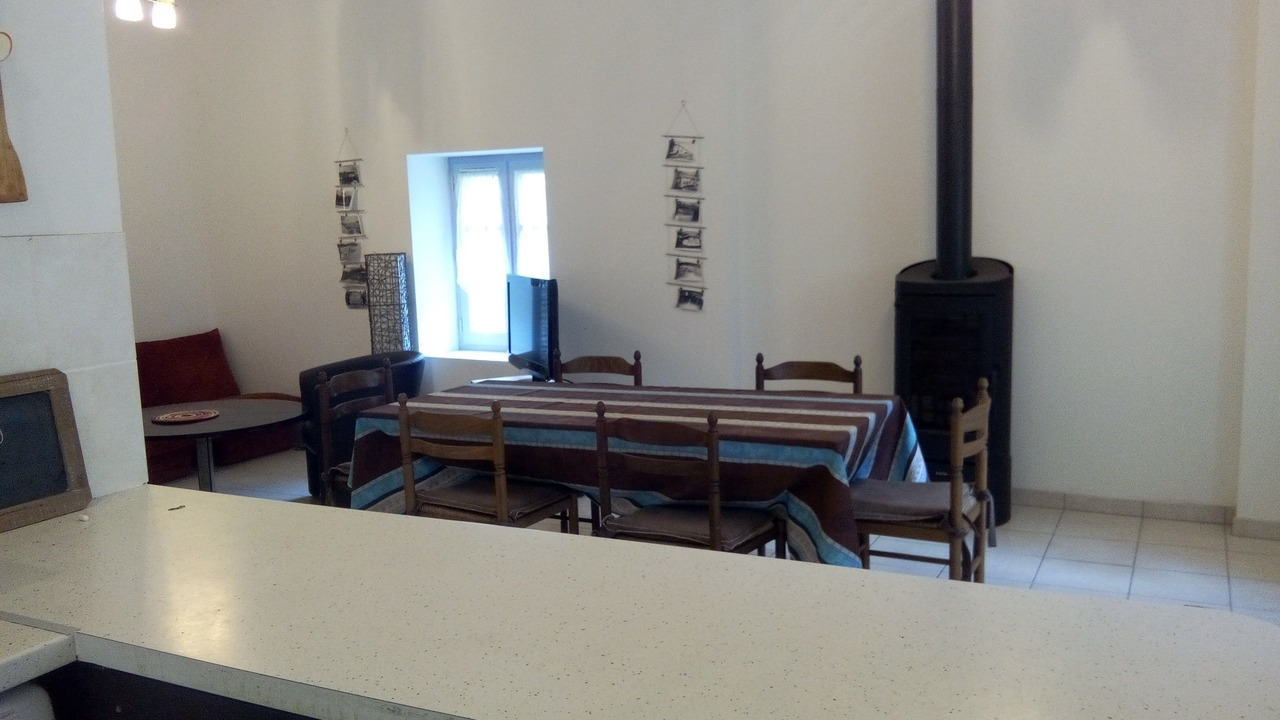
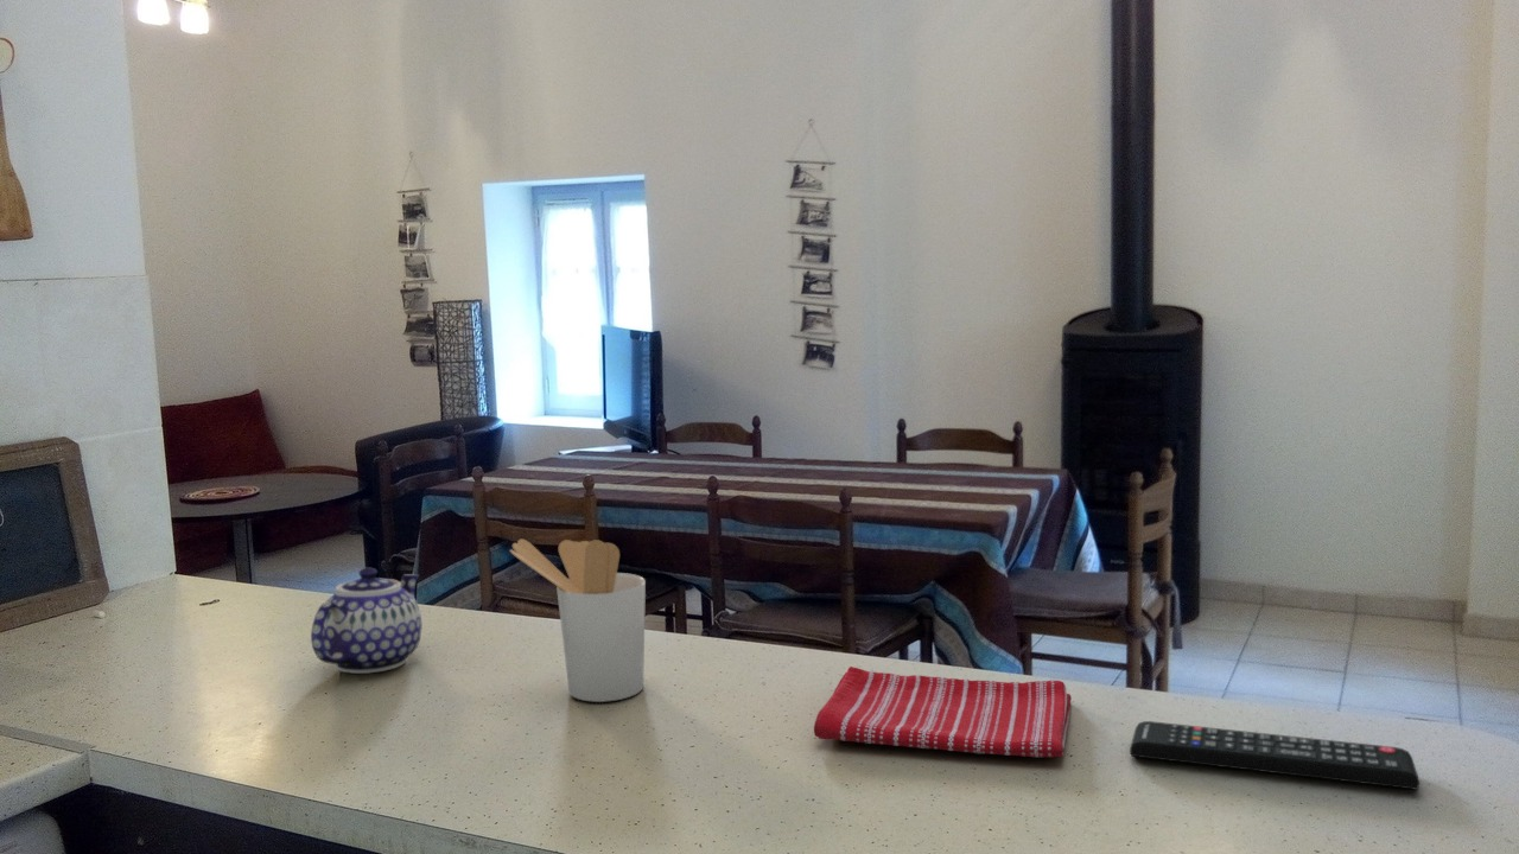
+ dish towel (945, 709)
+ remote control (1267, 754)
+ utensil holder (578, 612)
+ teapot (369, 616)
